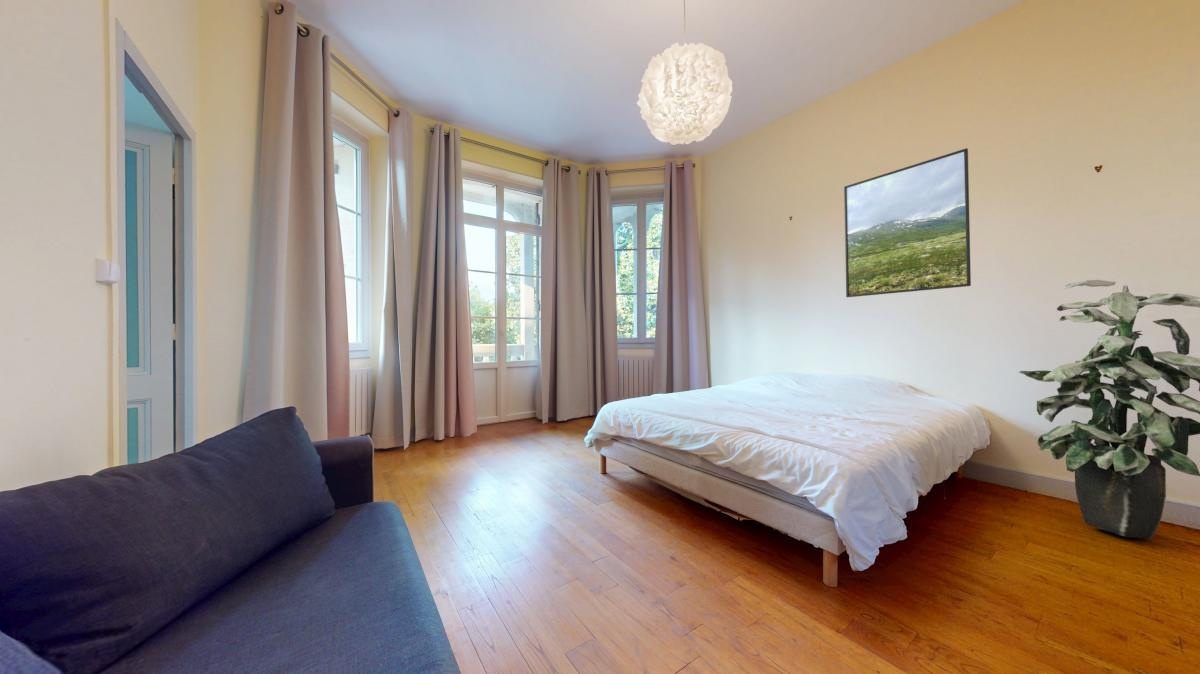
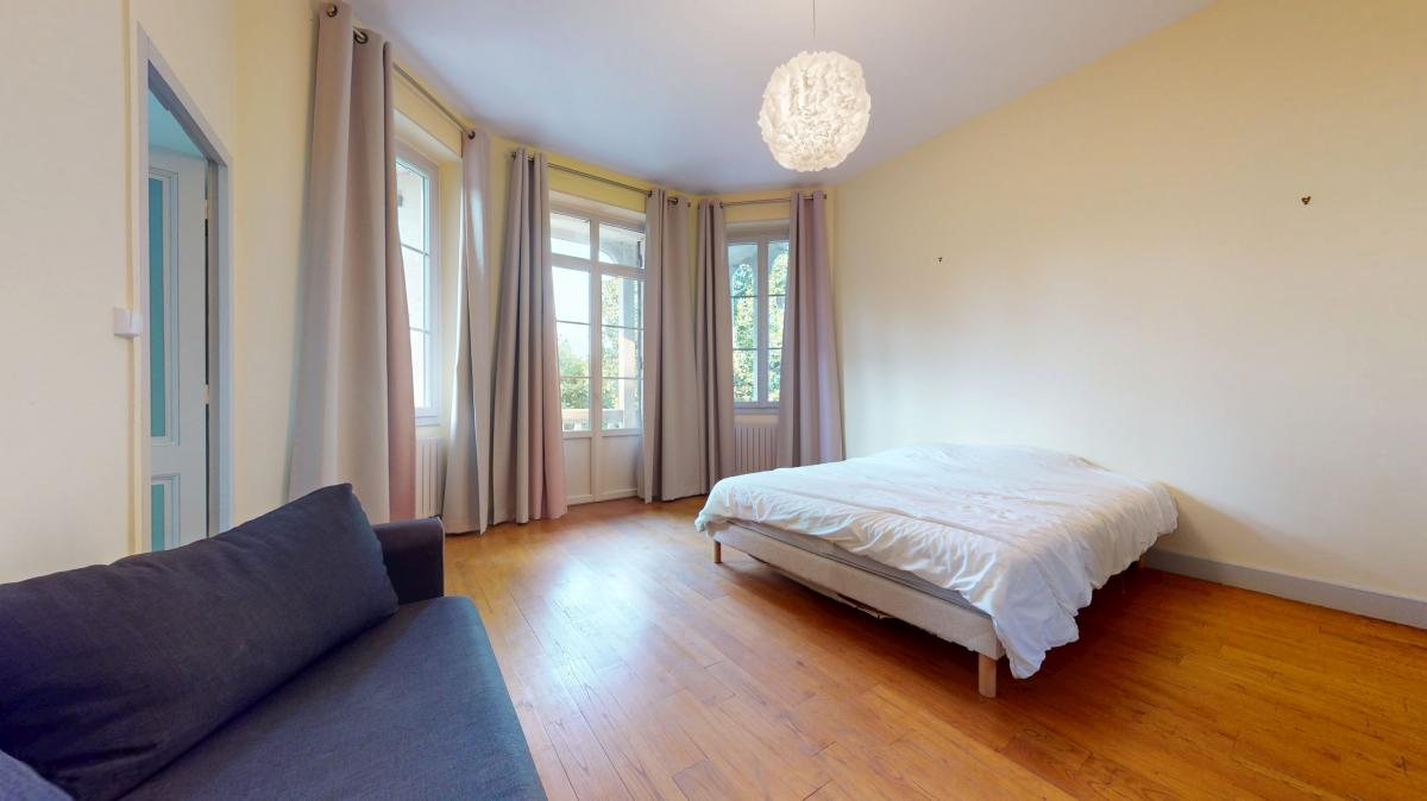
- indoor plant (1110, 403)
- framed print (900, 230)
